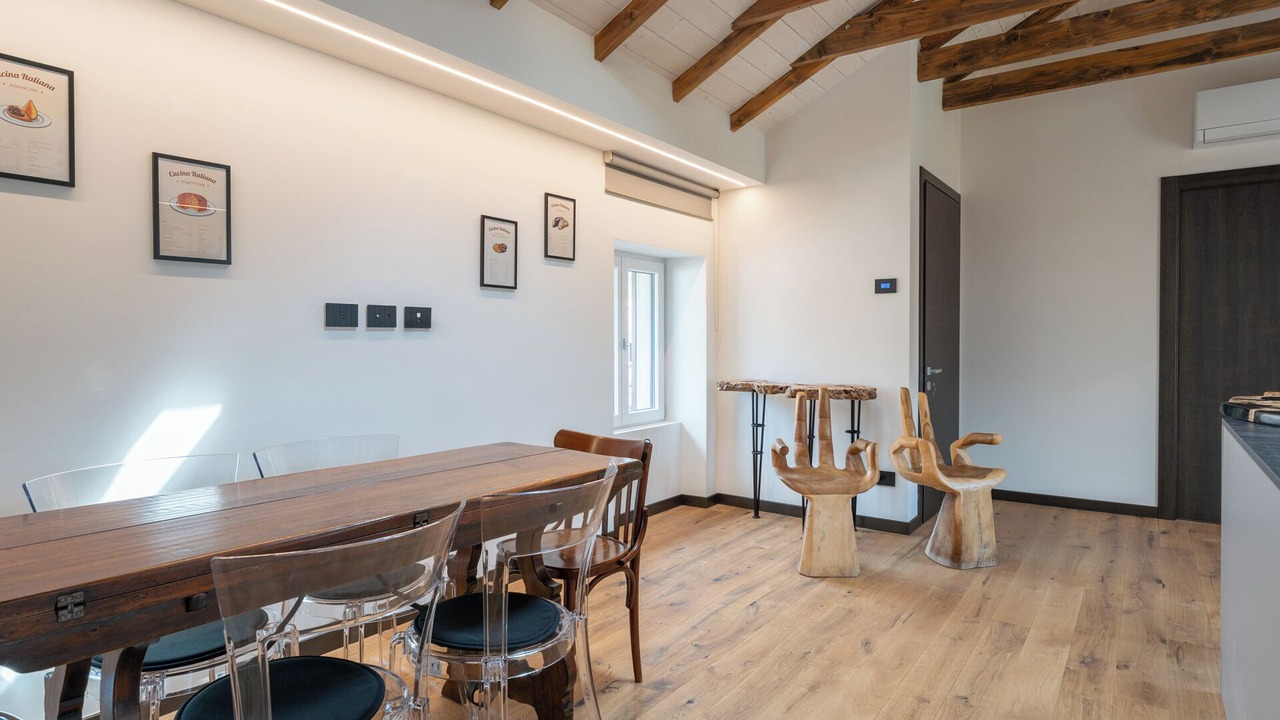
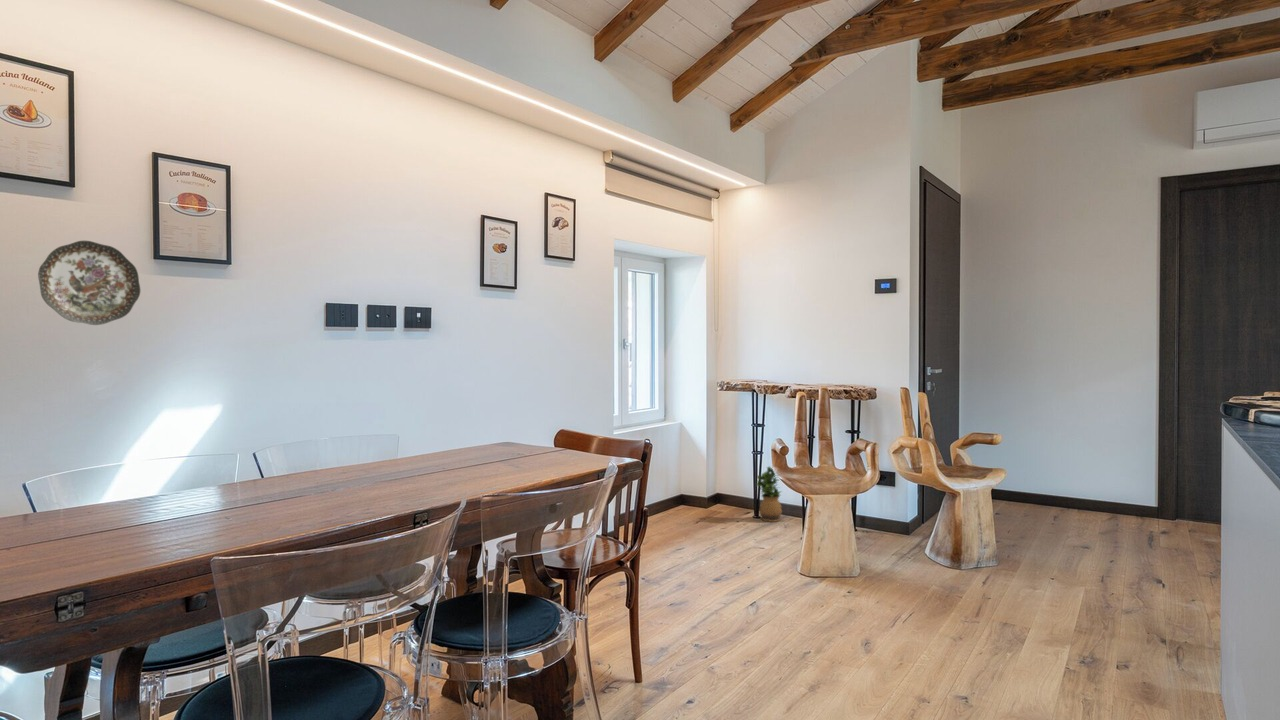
+ potted plant (767, 493)
+ decorative plate (90, 283)
